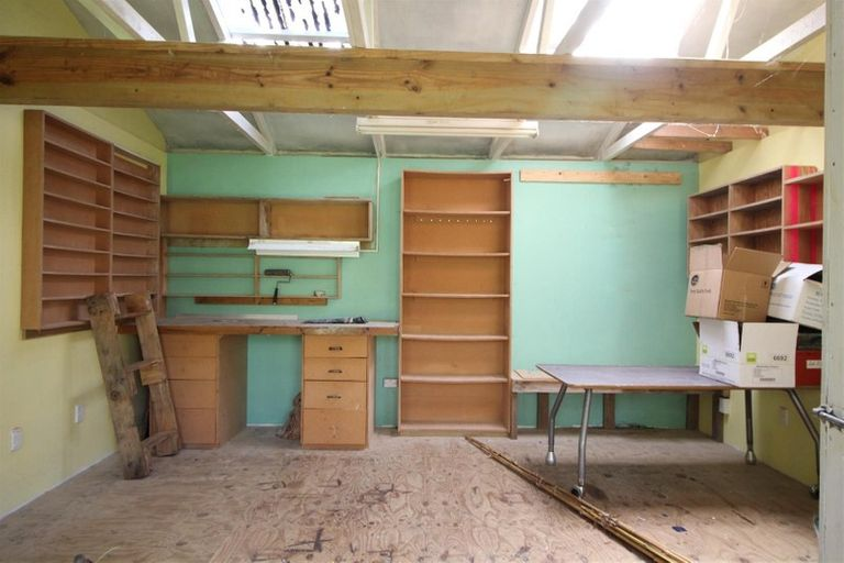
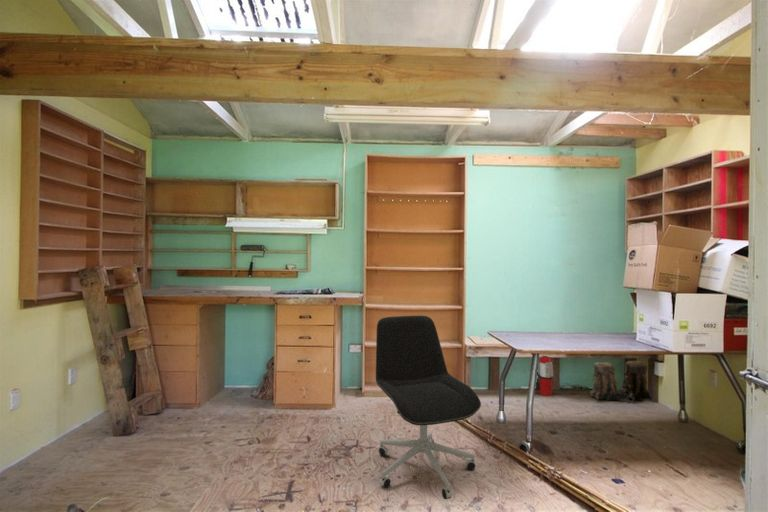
+ backpack (622, 381)
+ fire extinguisher (545, 370)
+ office chair (423, 396)
